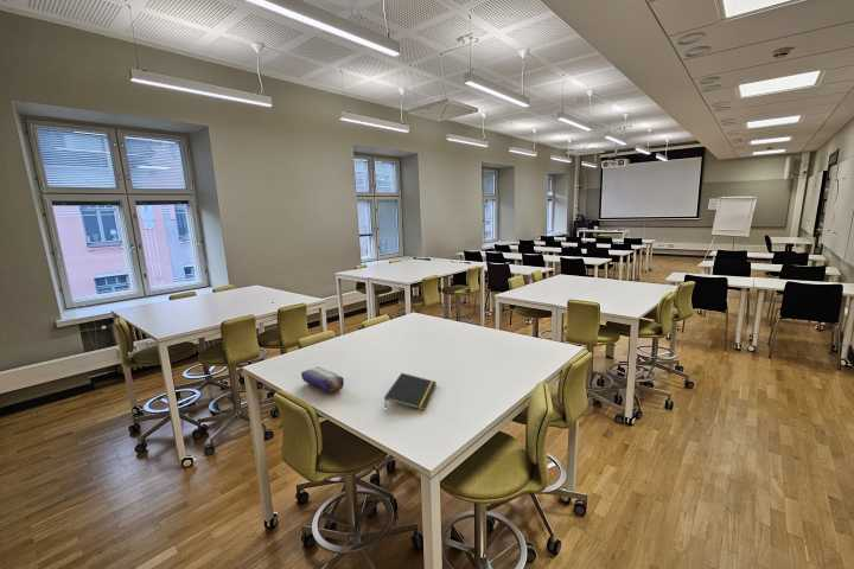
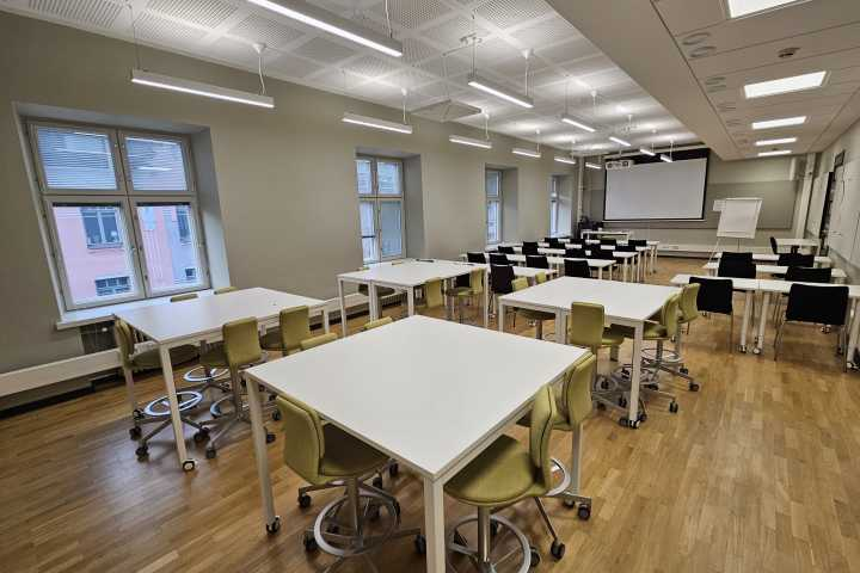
- pencil case (321, 379)
- notepad (412, 390)
